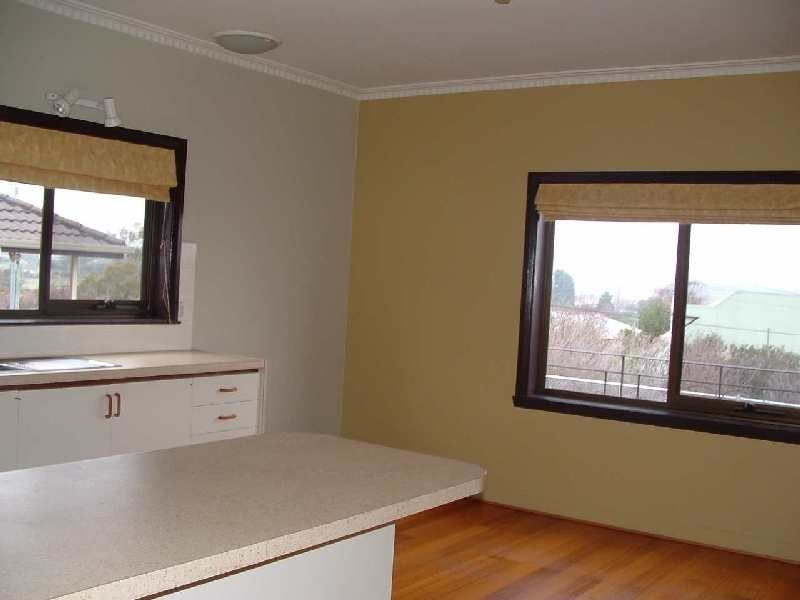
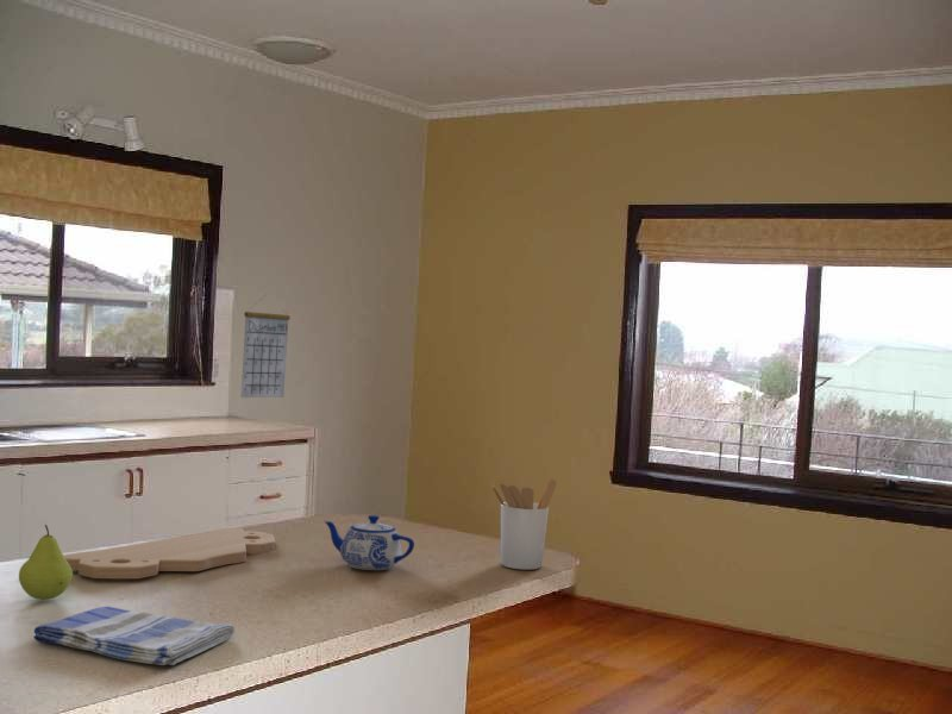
+ dish towel (136, 631)
+ utensil holder (520, 522)
+ cutting board (186, 552)
+ teapot (367, 540)
+ fruit (46, 562)
+ calendar (265, 345)
